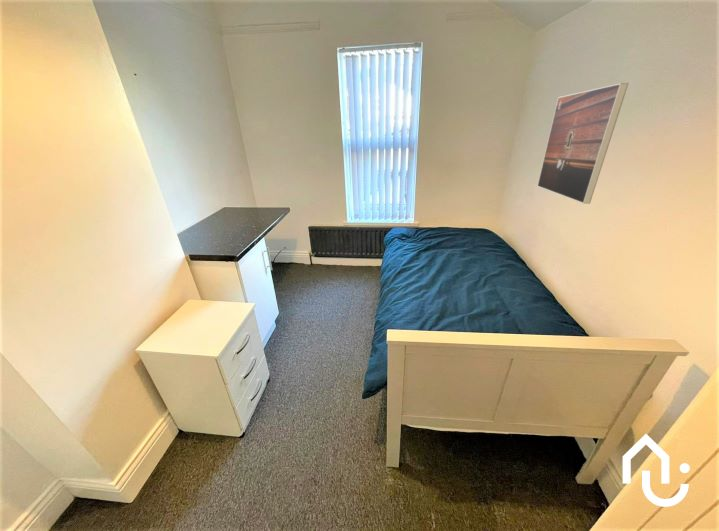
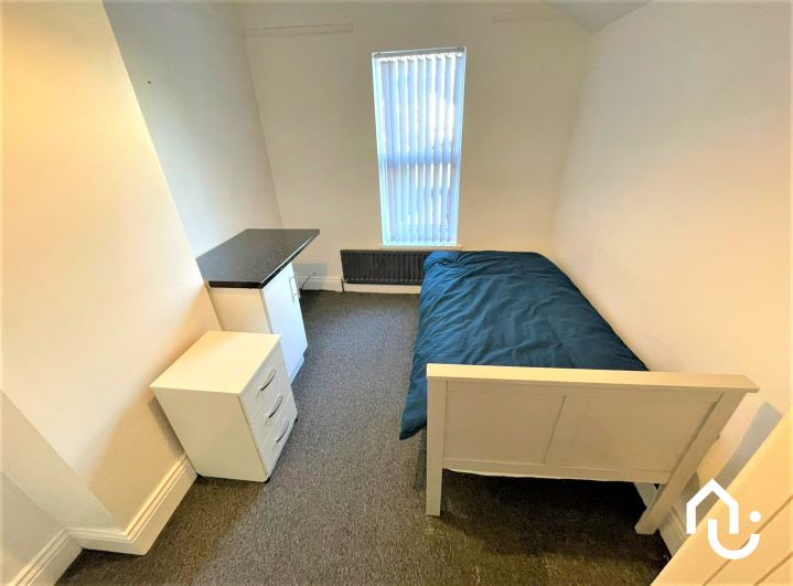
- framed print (572, 146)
